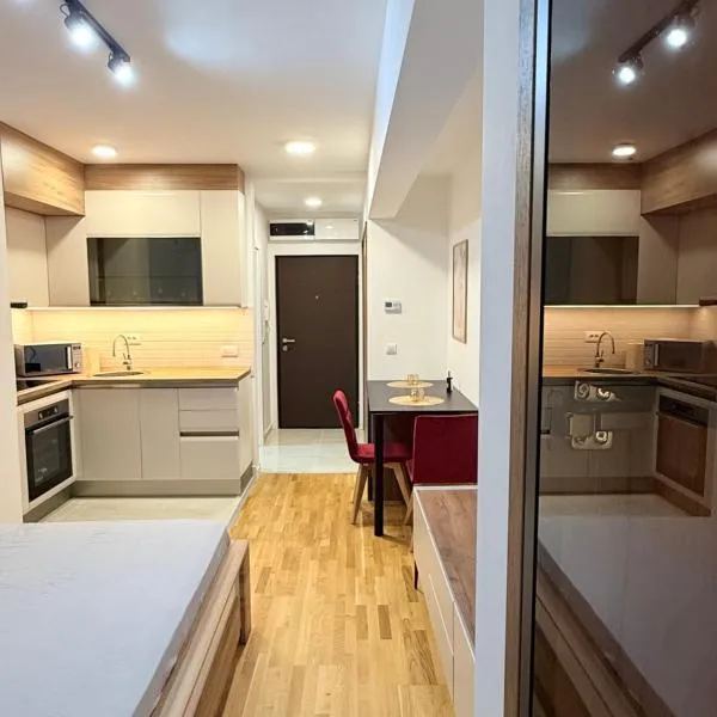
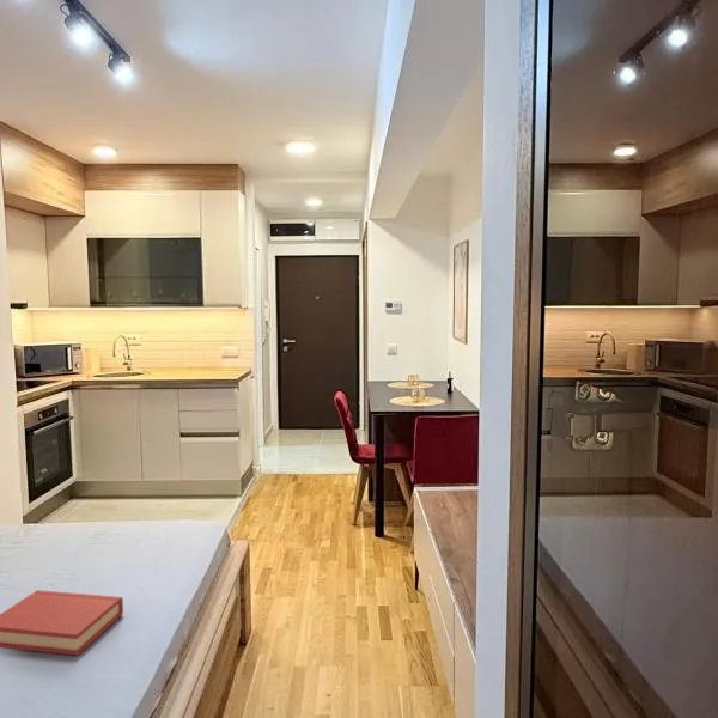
+ hardback book (56, 619)
